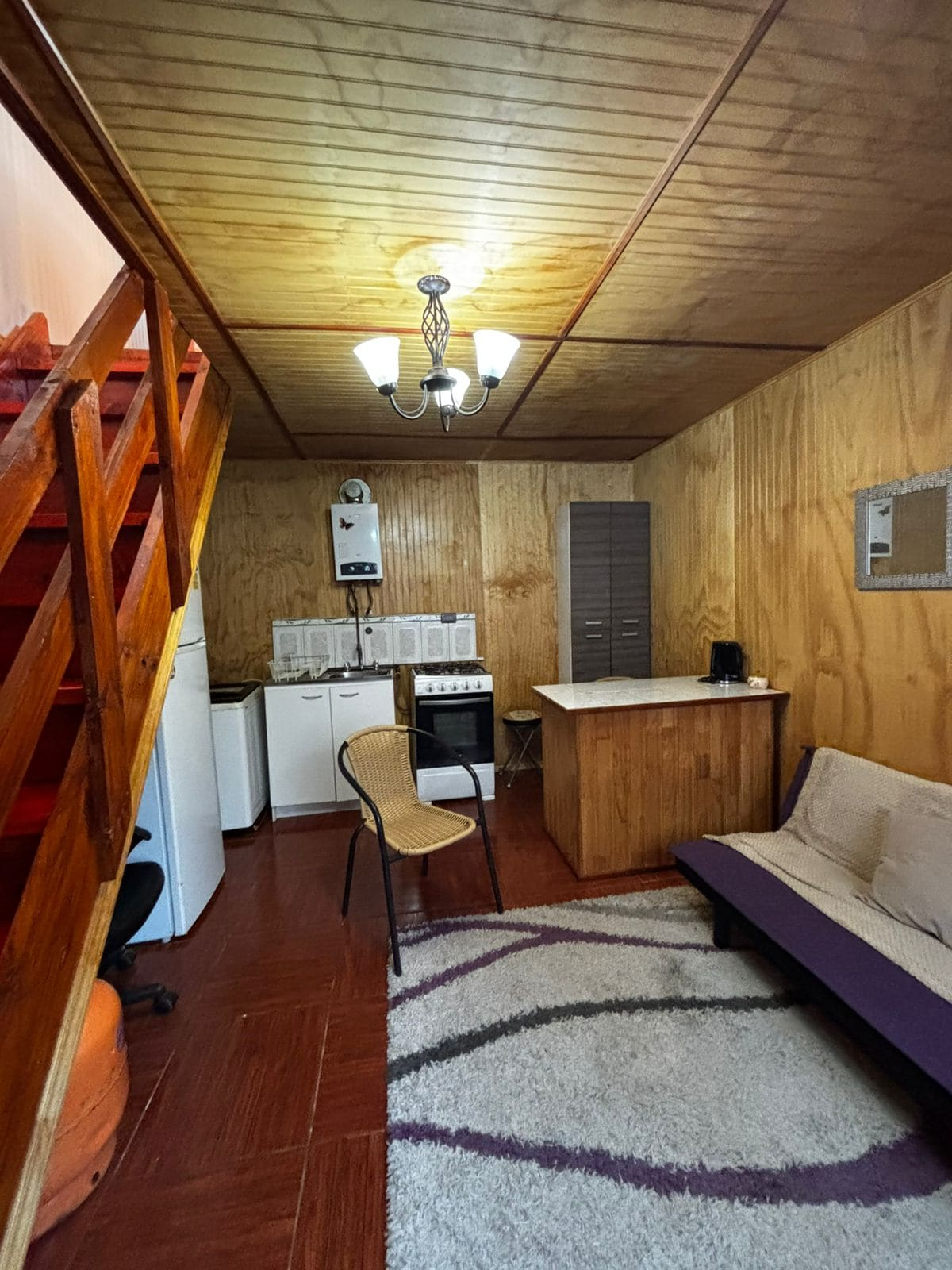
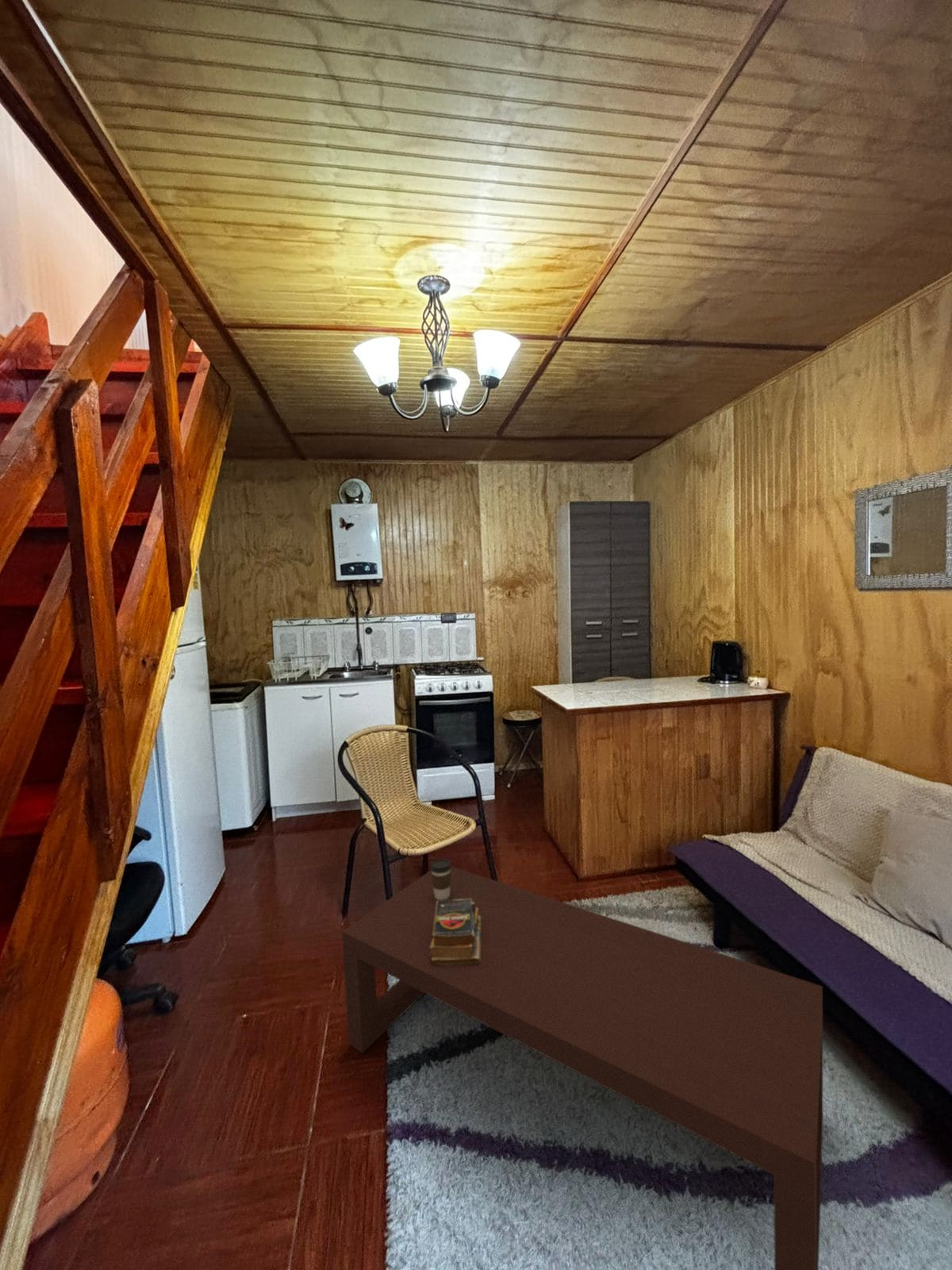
+ books (457, 928)
+ coffee cup (441, 879)
+ coffee table (559, 1018)
